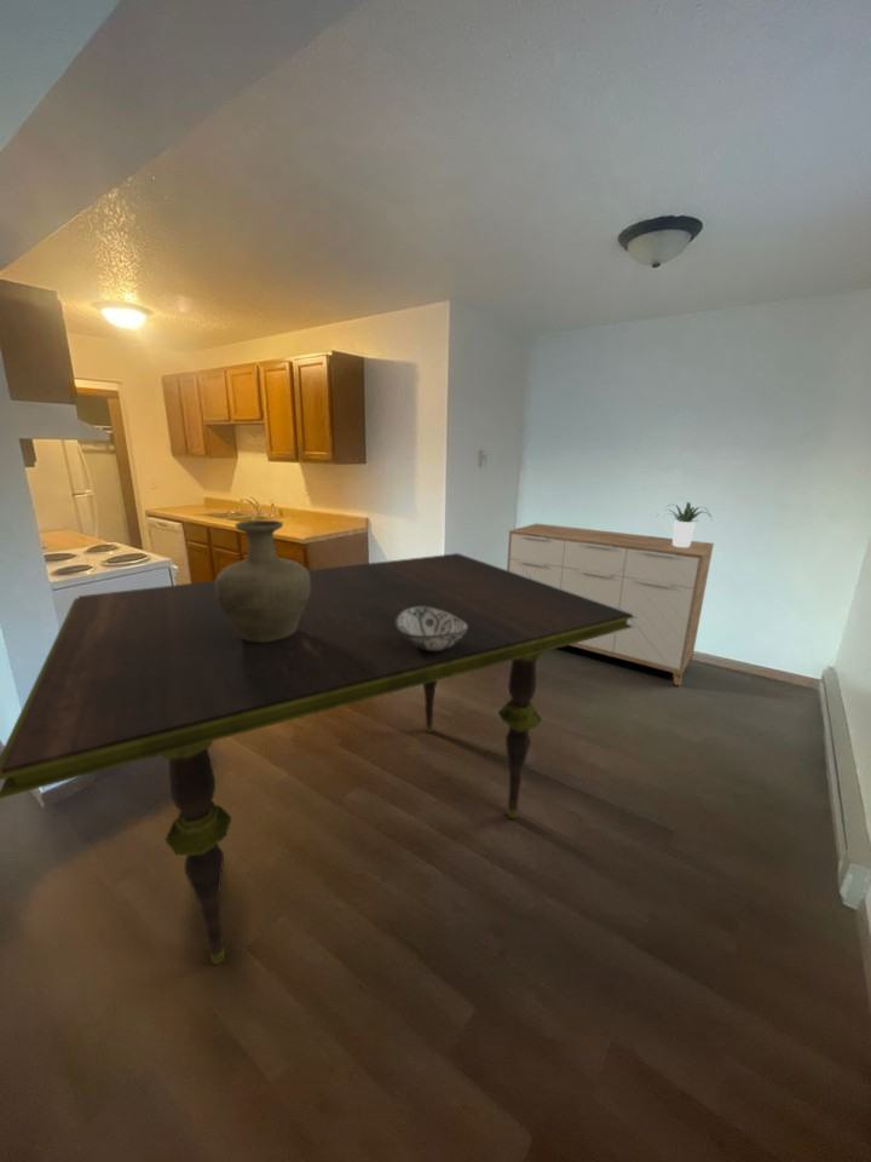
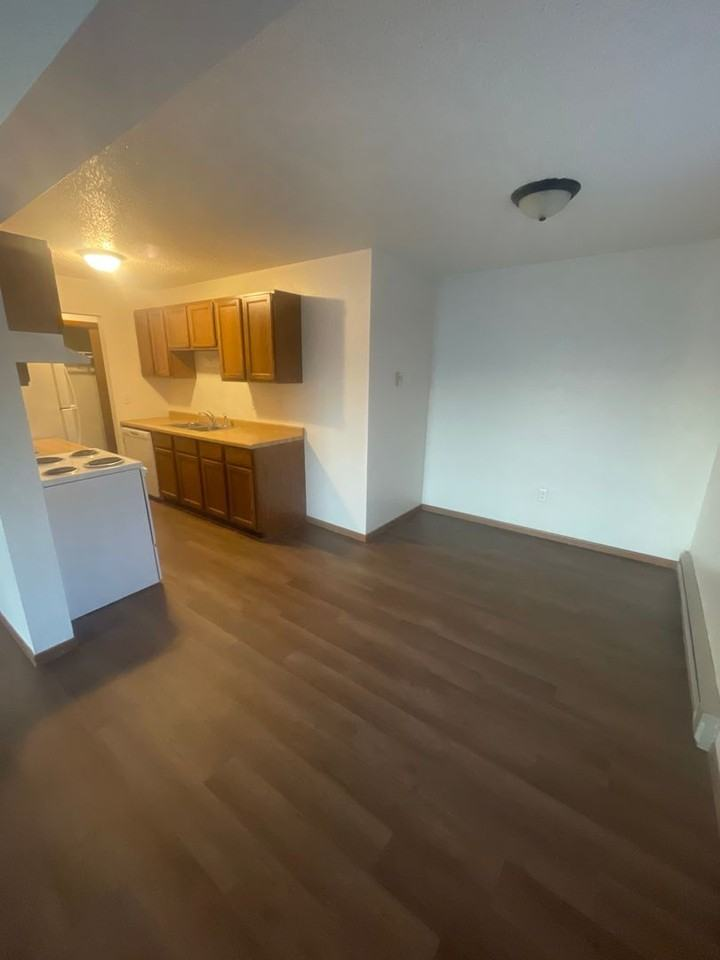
- sideboard (598, 594)
- vase (264, 579)
- decorative bowl (431, 631)
- dining table (350, 703)
- potted plant (683, 524)
